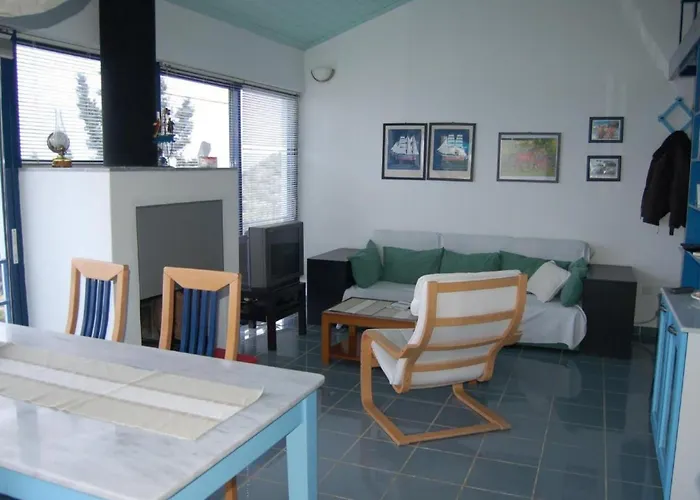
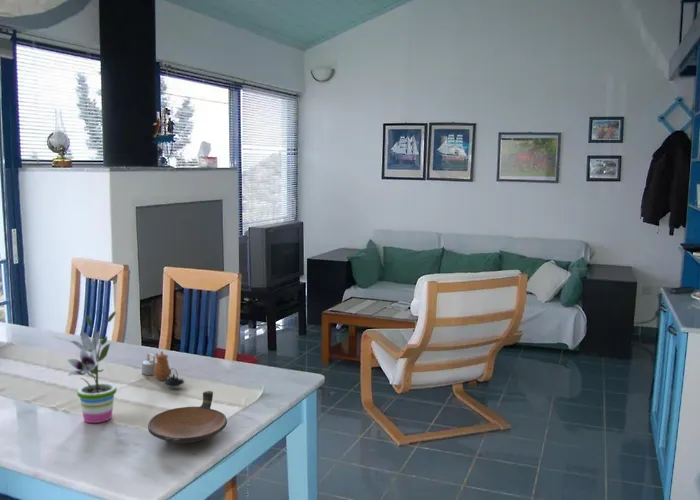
+ potted plant (87, 365)
+ bowl (191, 418)
+ teapot (161, 364)
